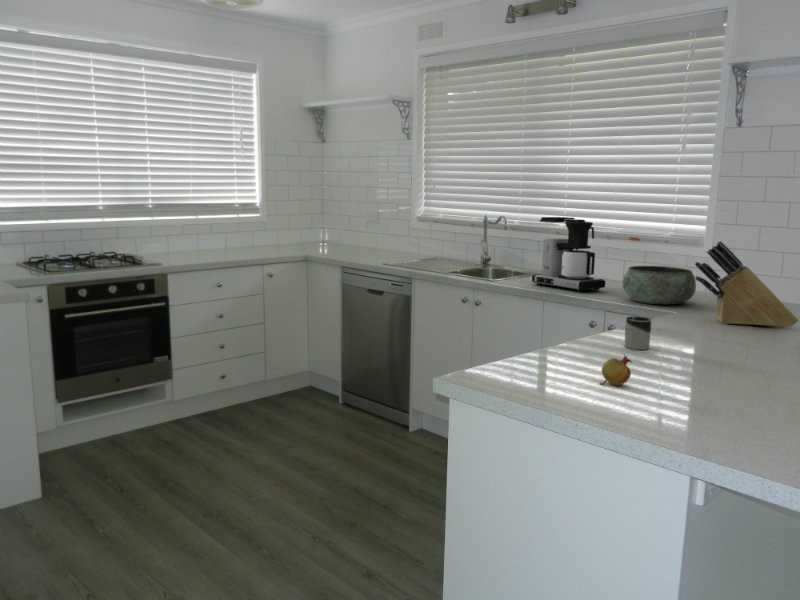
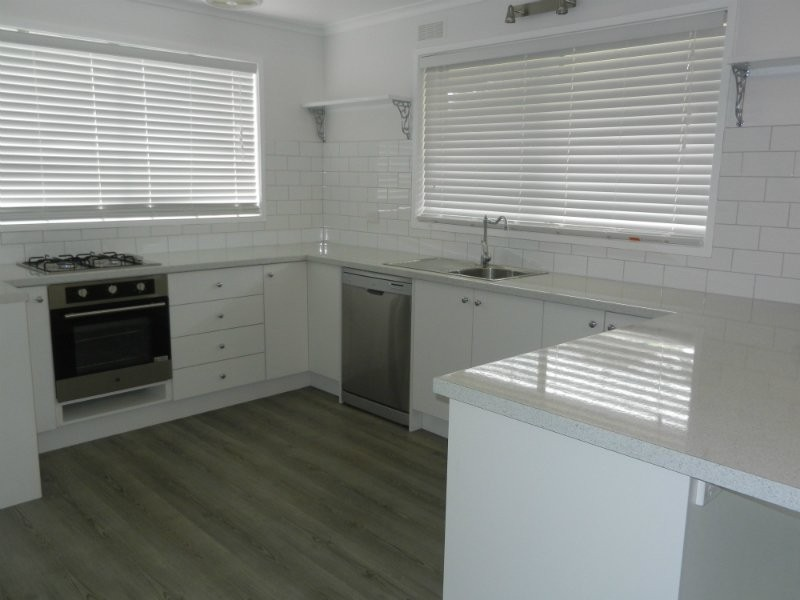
- coffee maker (569, 253)
- knife block (745, 282)
- bowl (658, 285)
- cup (636, 332)
- fruit (616, 369)
